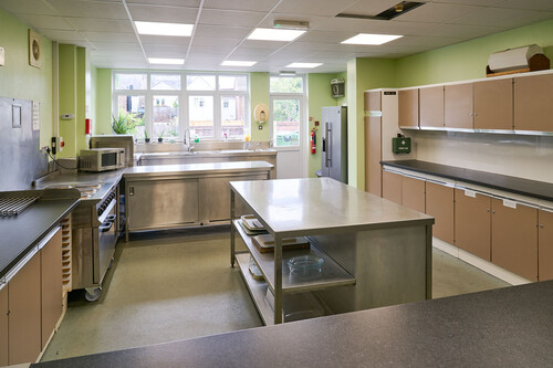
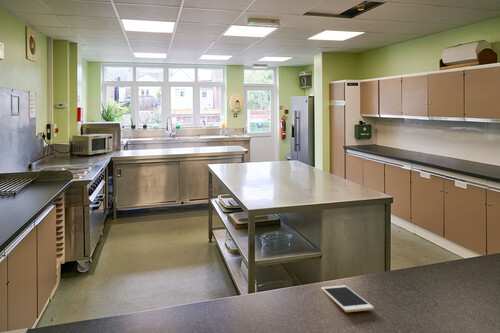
+ cell phone (345, 297)
